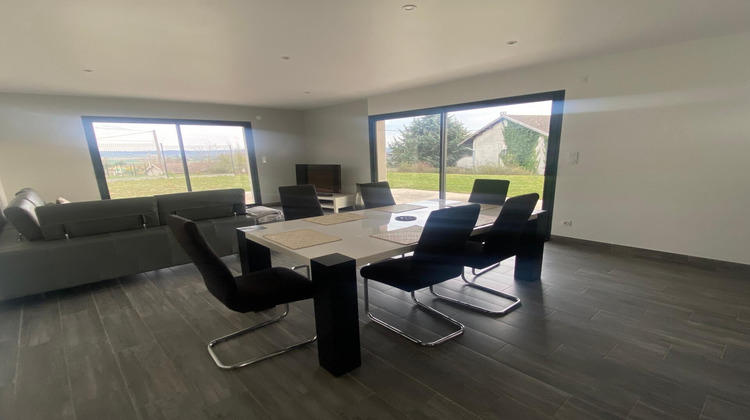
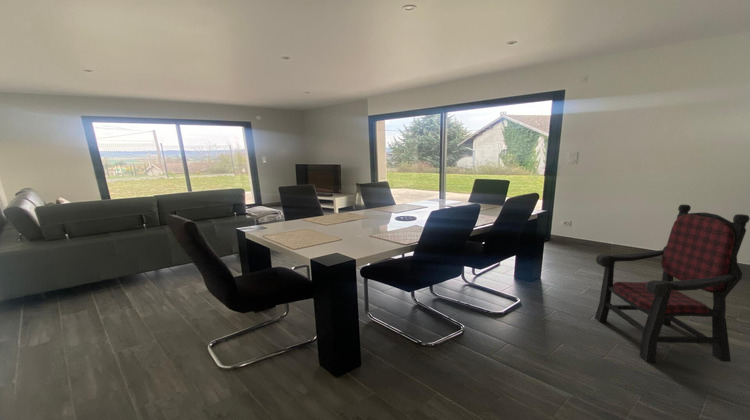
+ armchair (662, 276)
